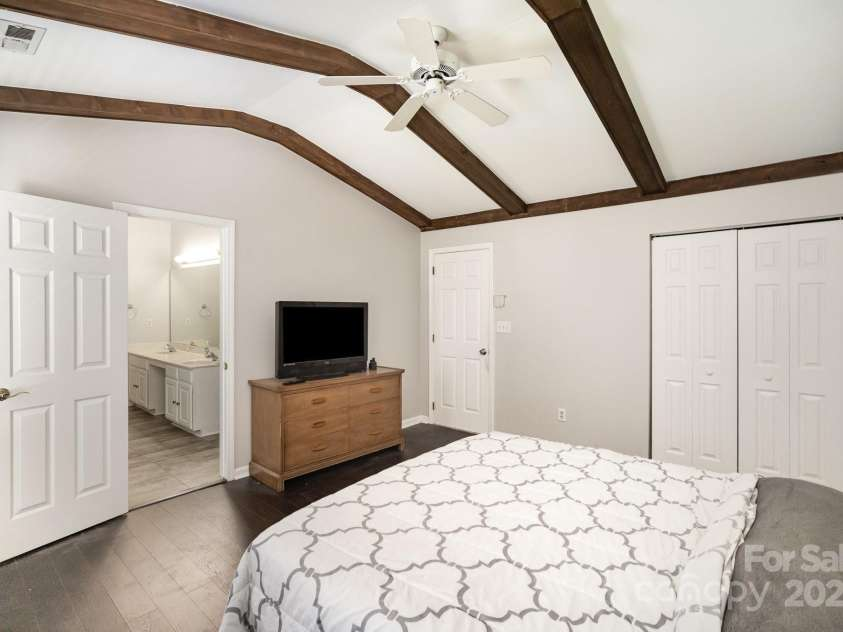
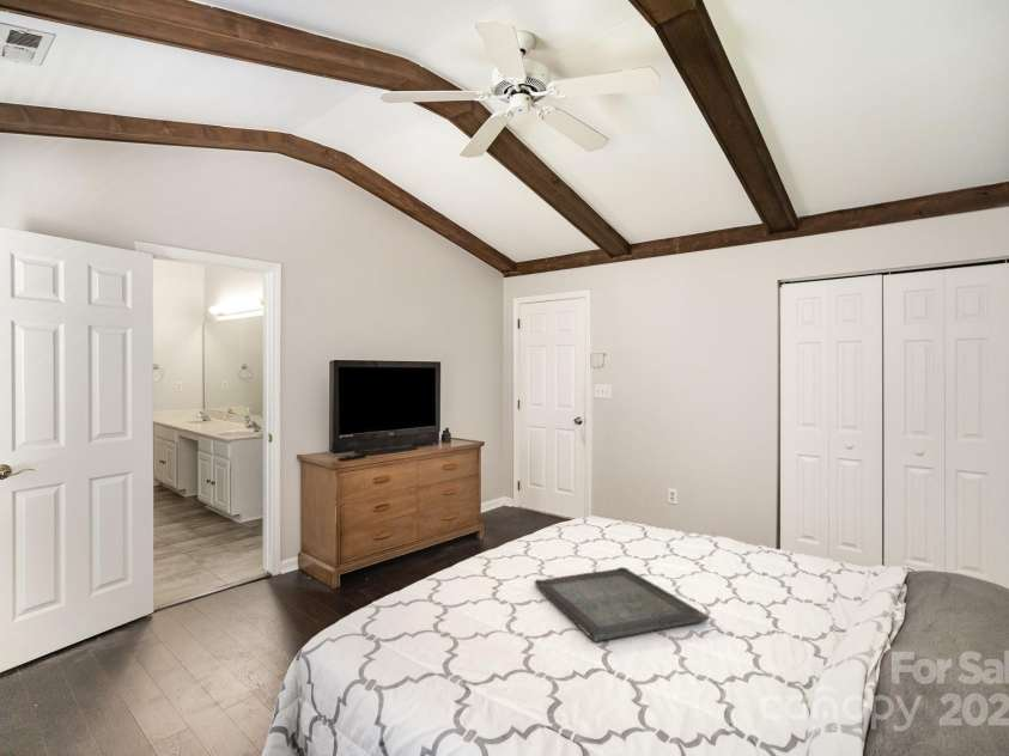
+ serving tray (614, 598)
